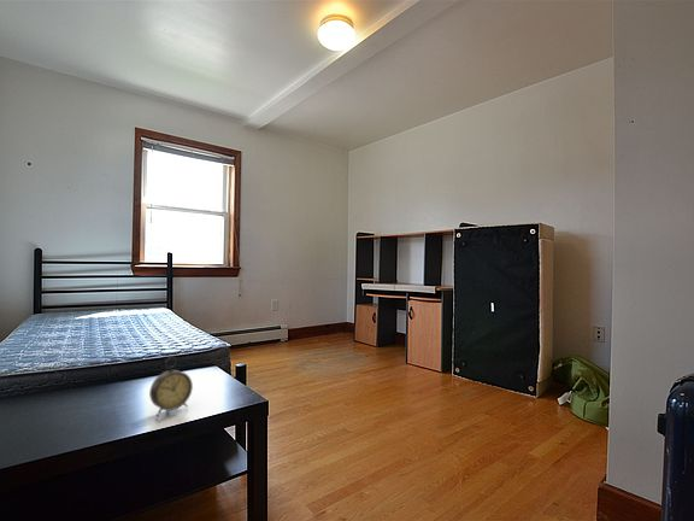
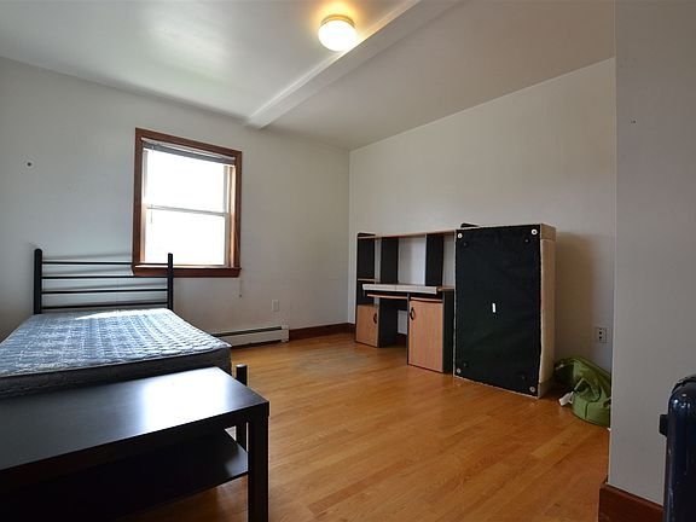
- alarm clock (170, 384)
